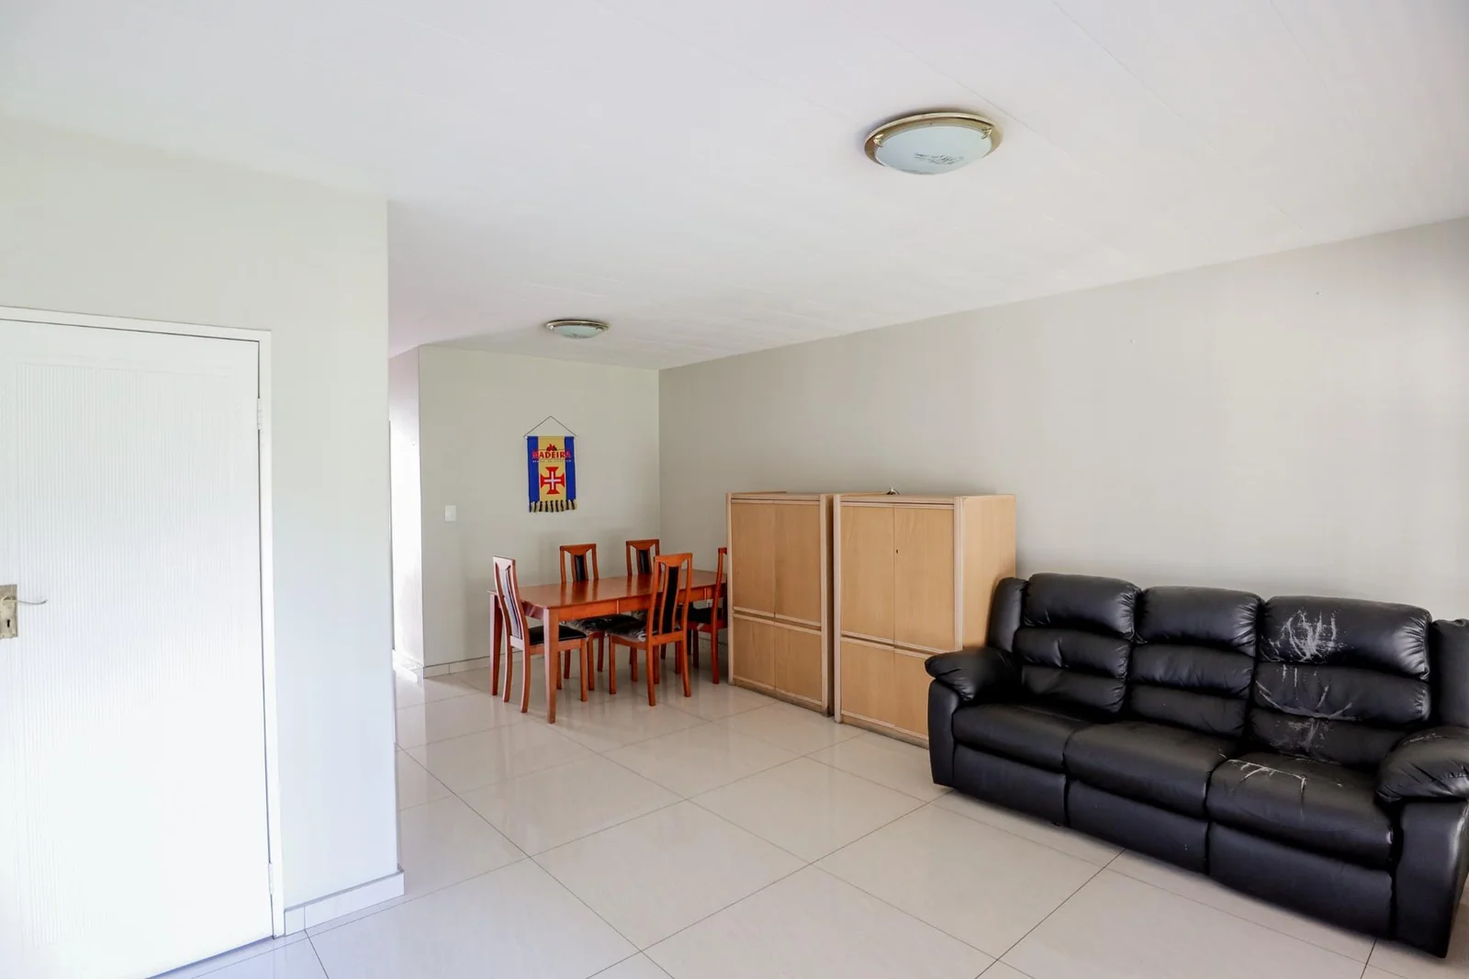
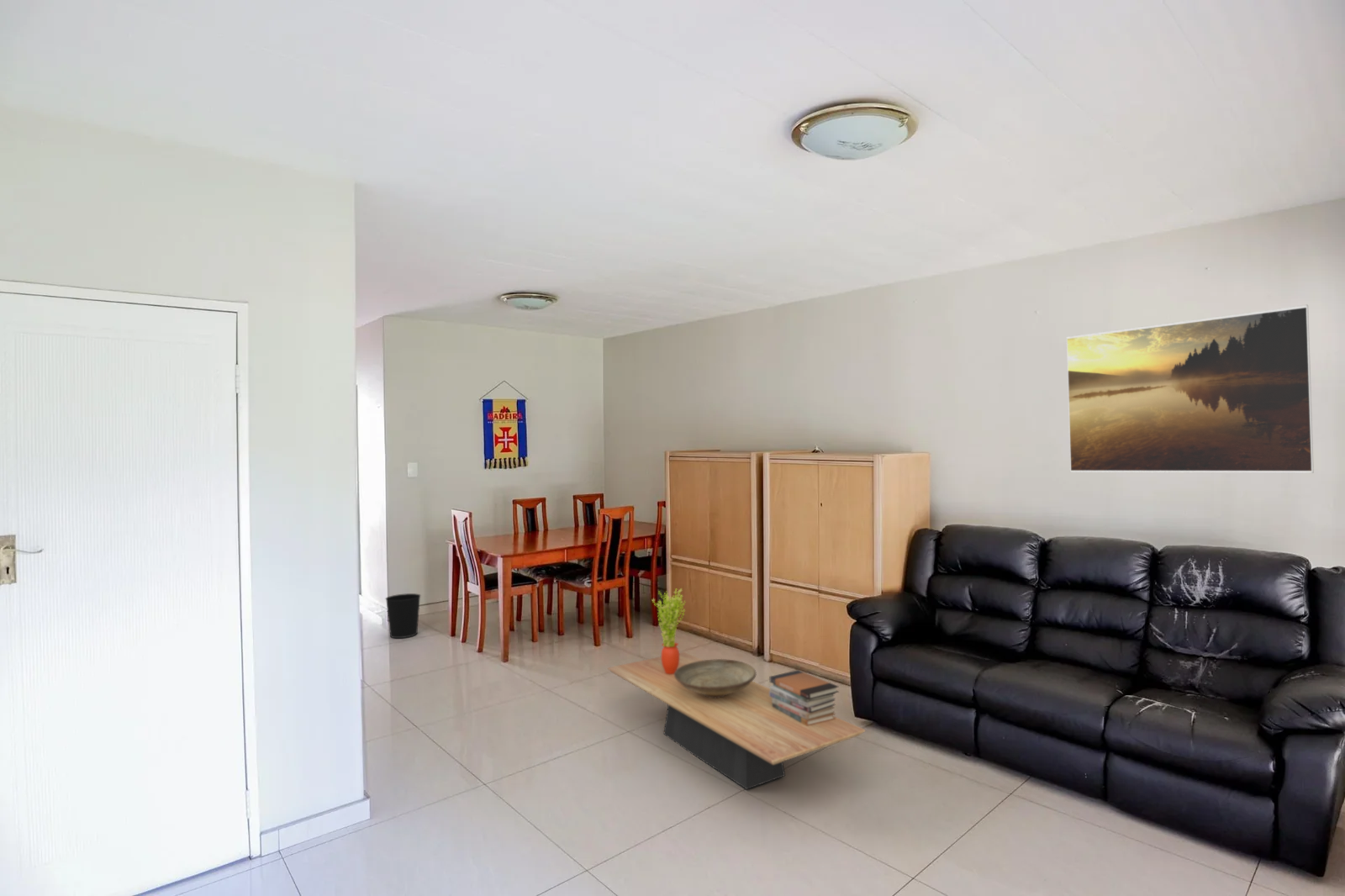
+ wastebasket (404, 615)
+ potted plant (670, 629)
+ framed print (1176, 397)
+ coffee table (719, 724)
+ book stack (802, 696)
+ decorative bowl (715, 682)
